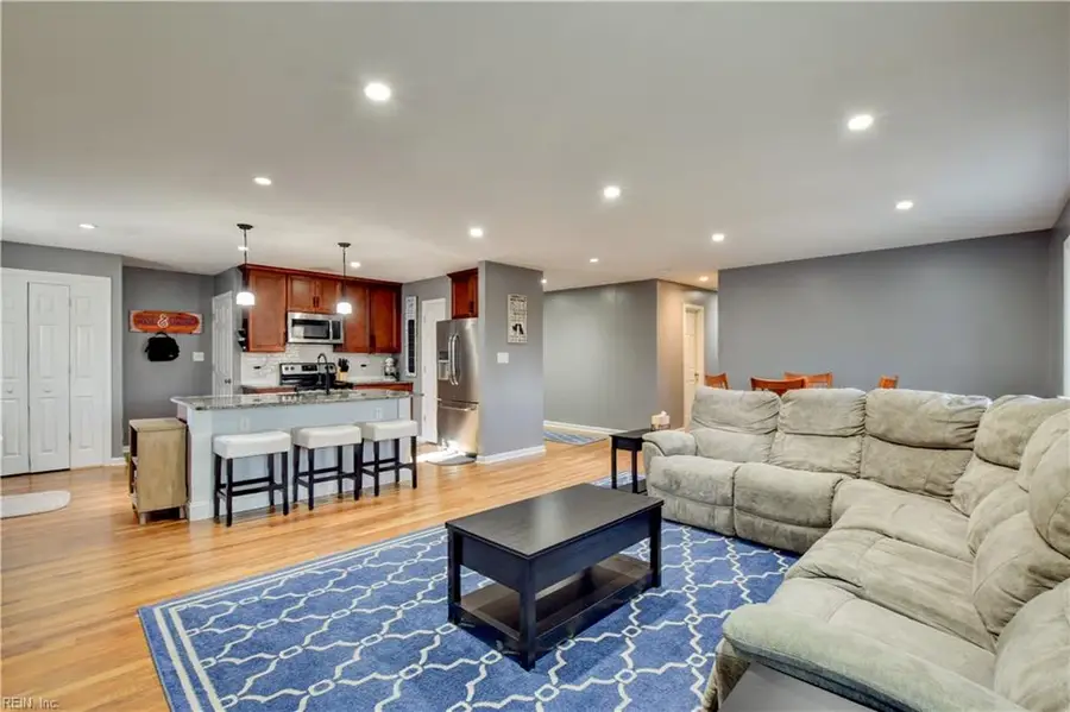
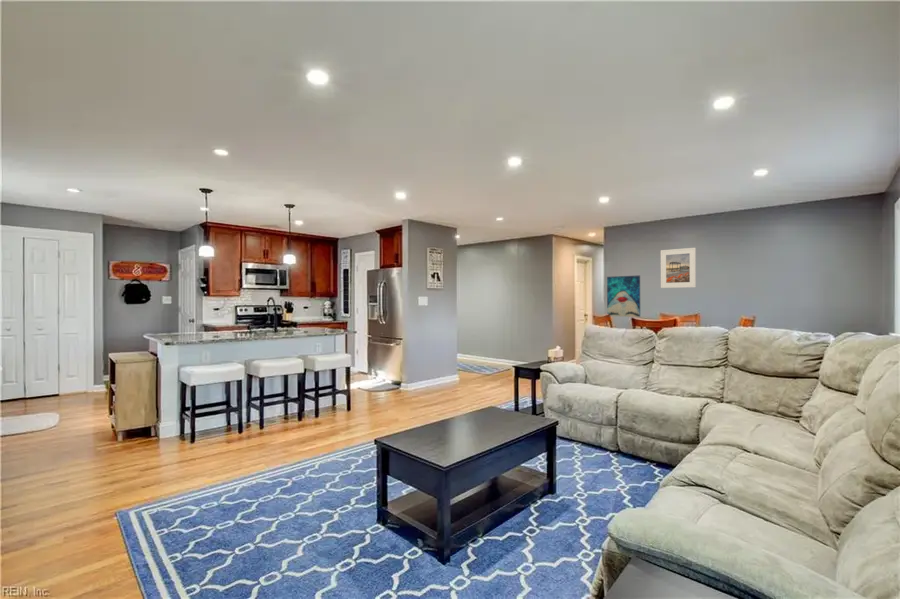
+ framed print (677, 268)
+ wall art (623, 296)
